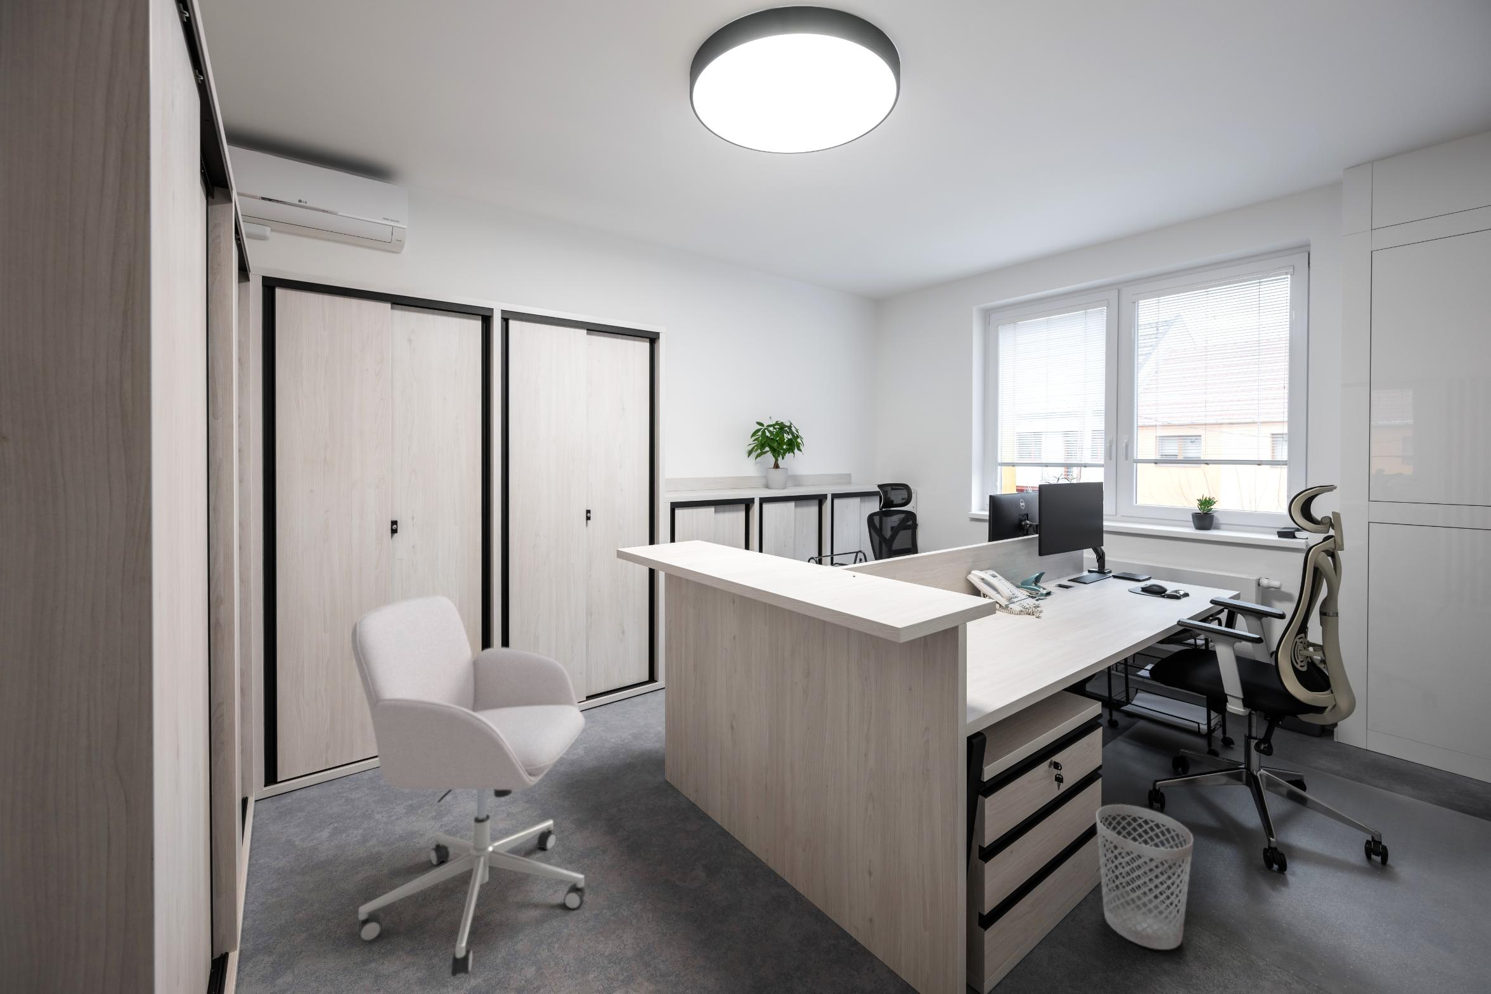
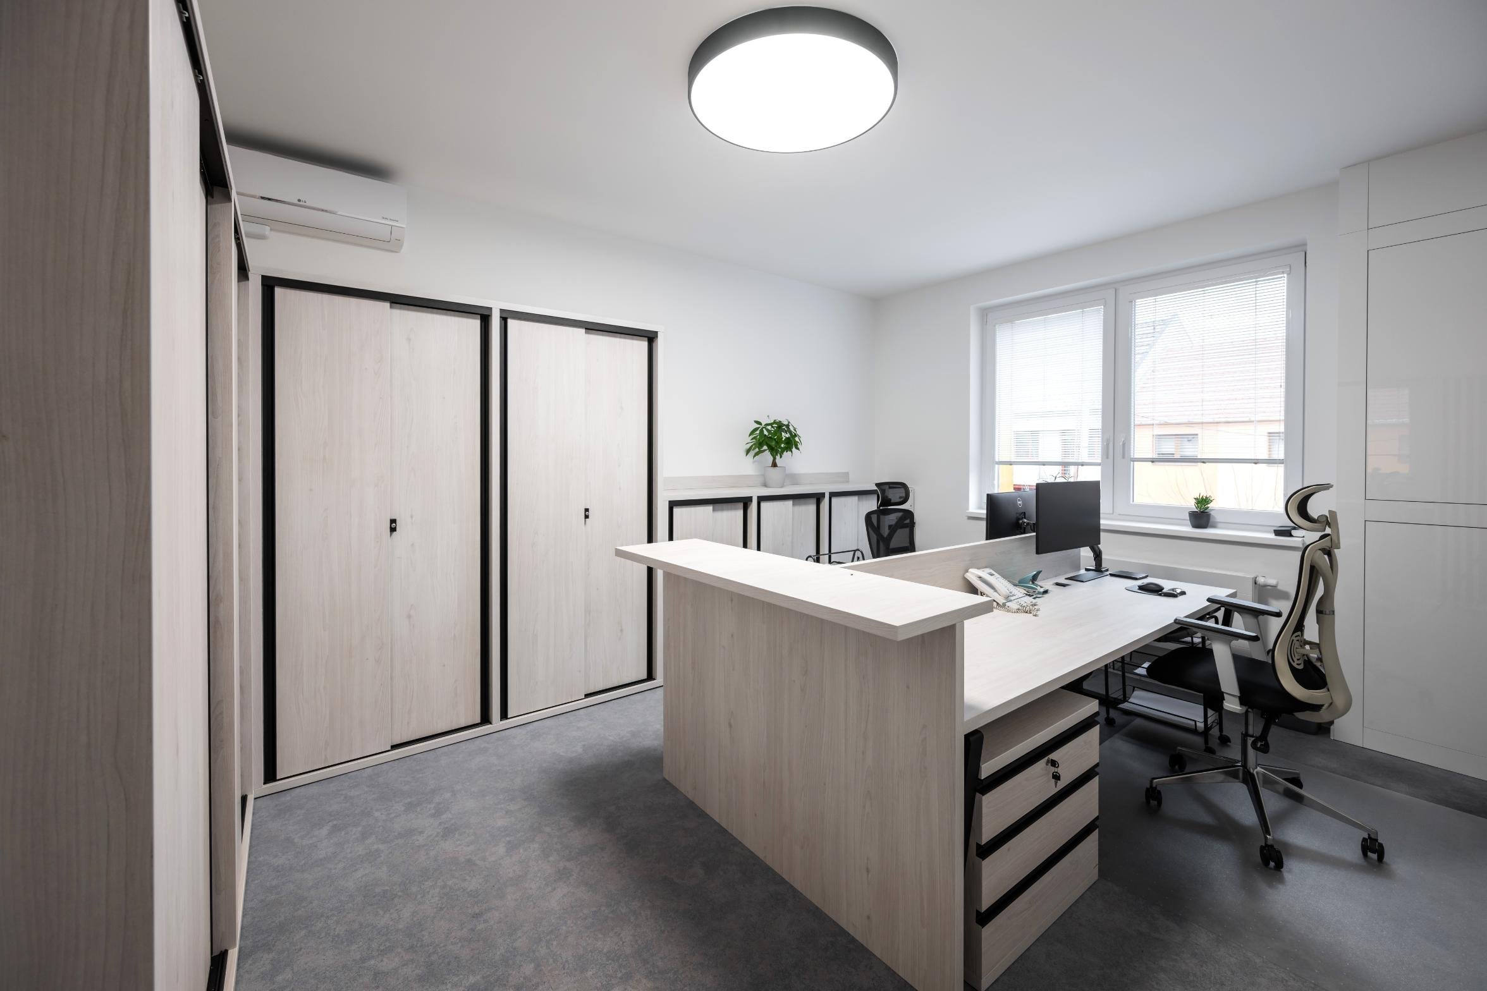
- wastebasket (1142, 875)
- chair (487, 751)
